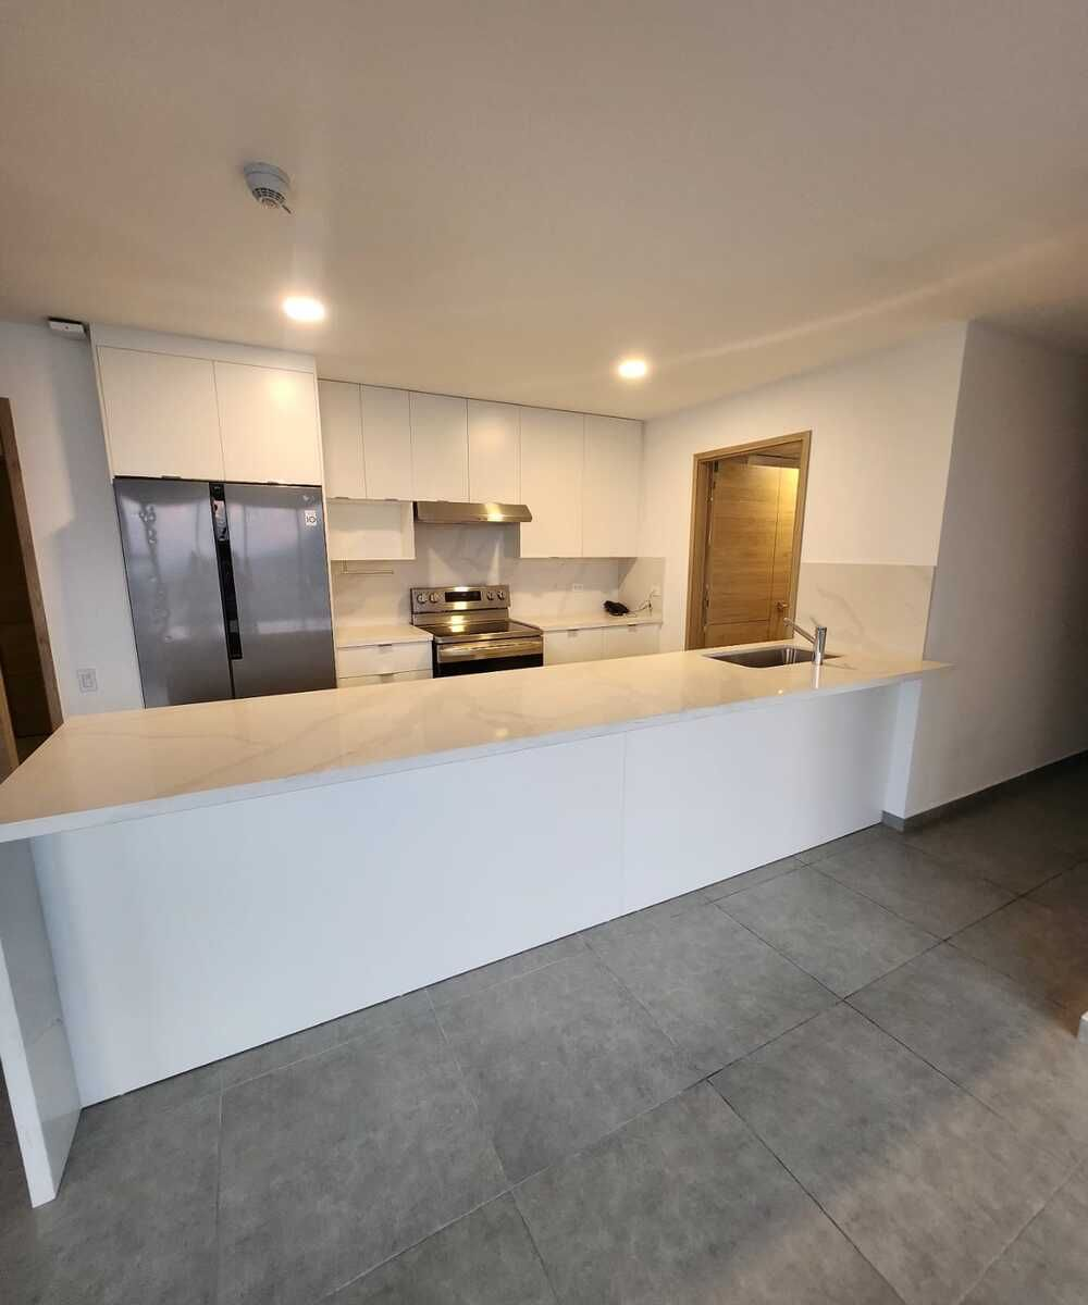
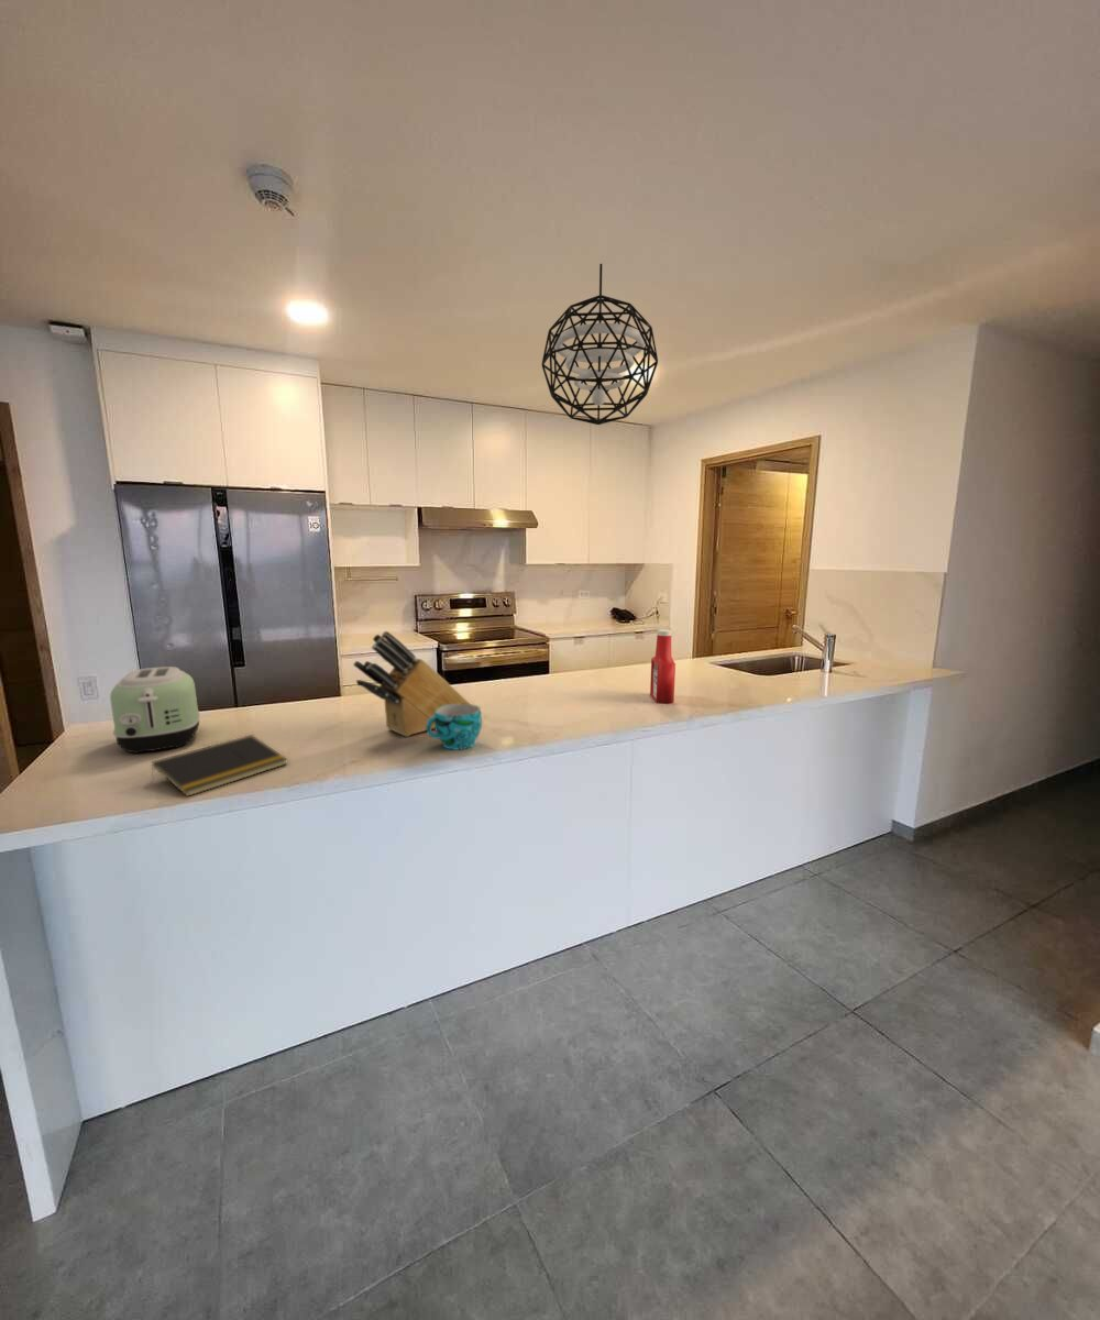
+ notepad (222, 762)
+ knife block (417, 678)
+ toaster (156, 707)
+ pendant light (600, 345)
+ soap bottle (662, 664)
+ cup (455, 727)
